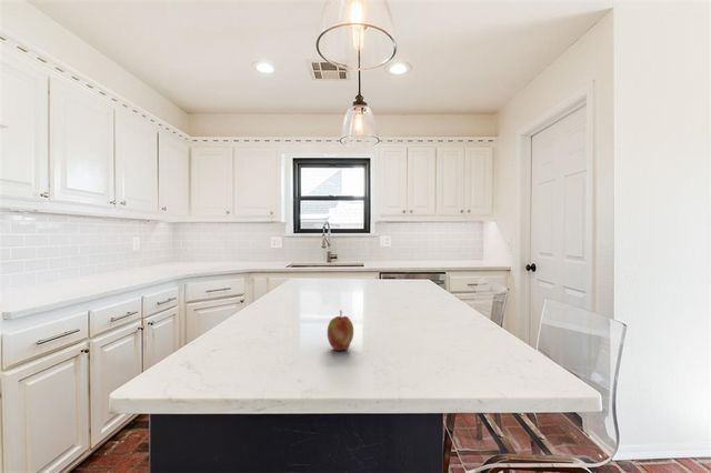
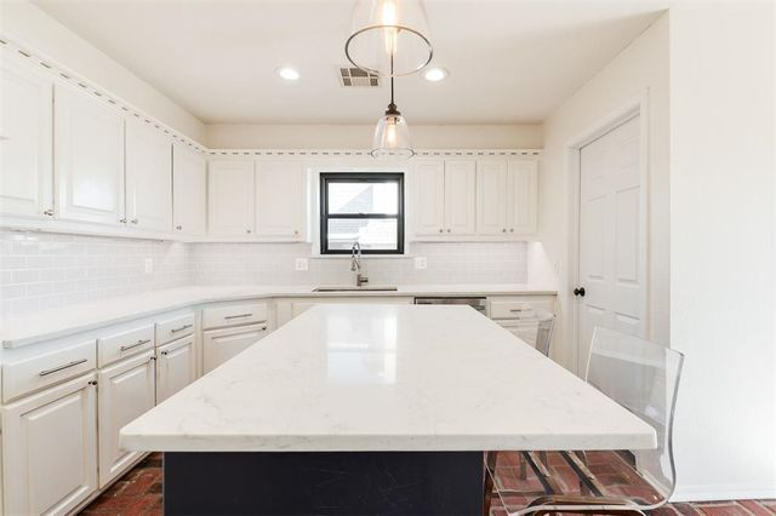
- apple (340, 330)
